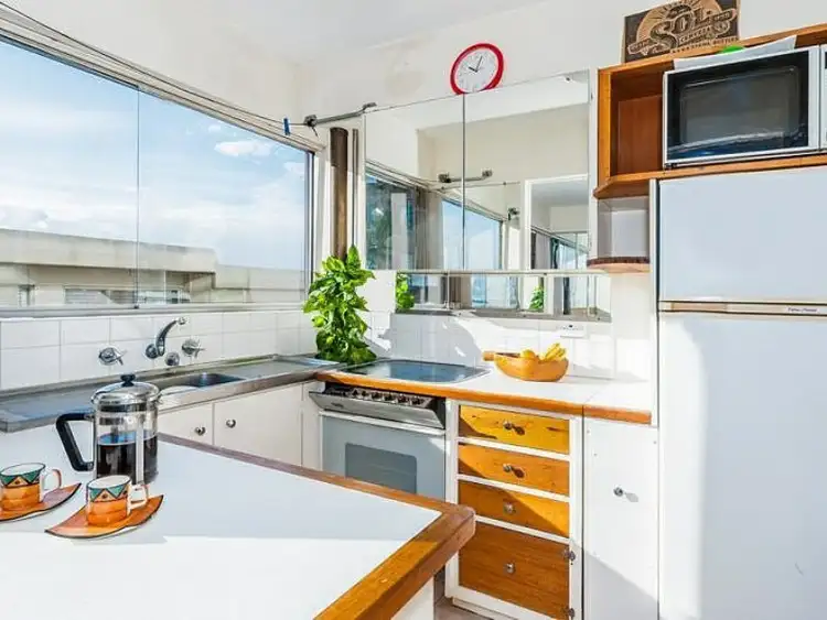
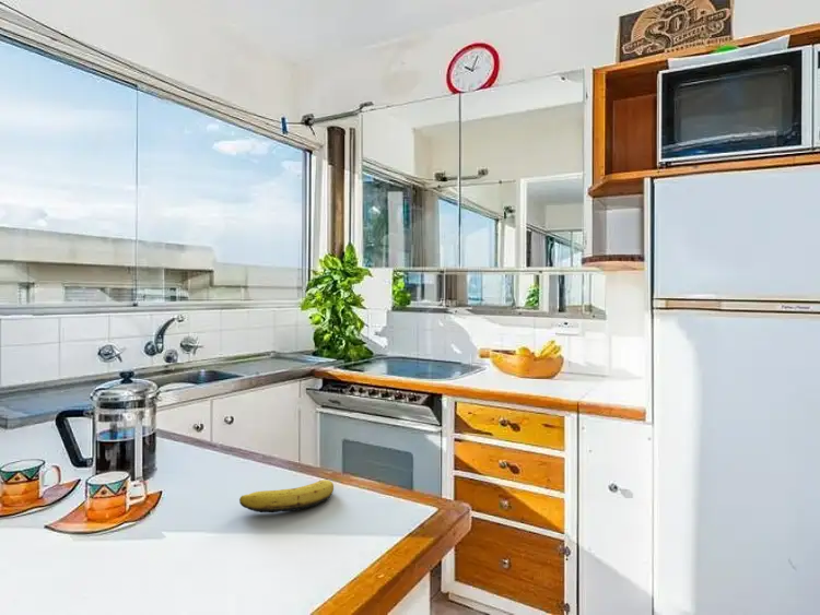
+ banana (297, 490)
